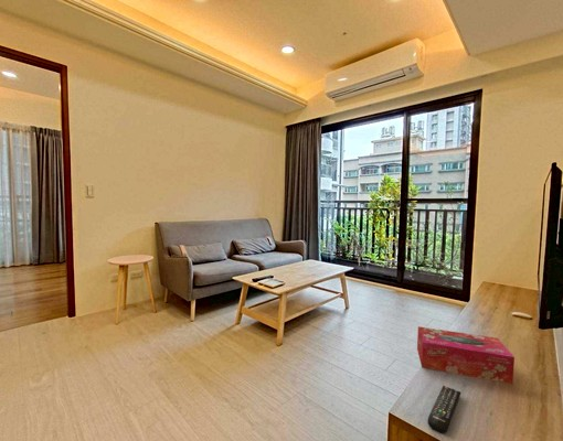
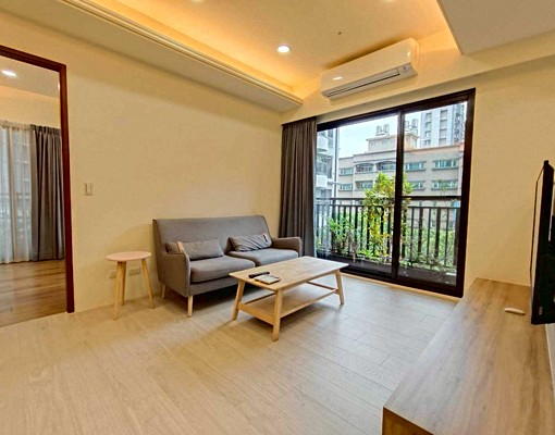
- remote control (445, 406)
- tissue box (460, 352)
